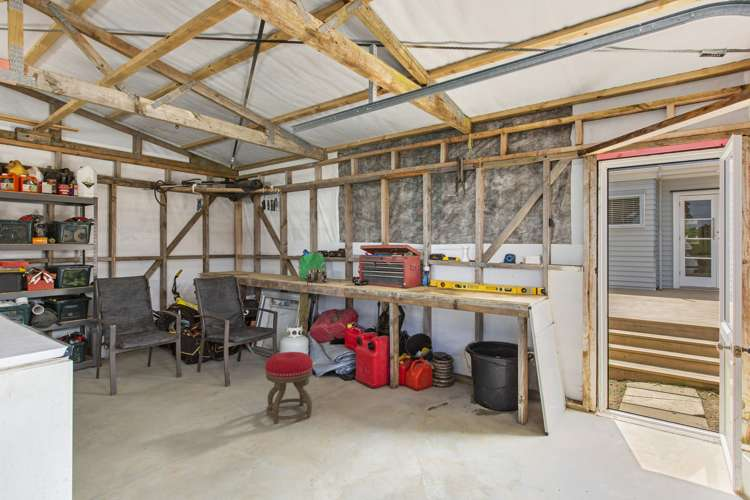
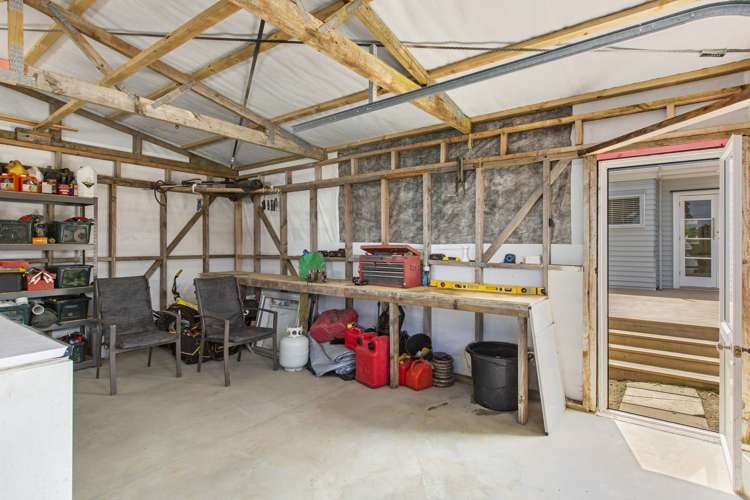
- stool (289, 382)
